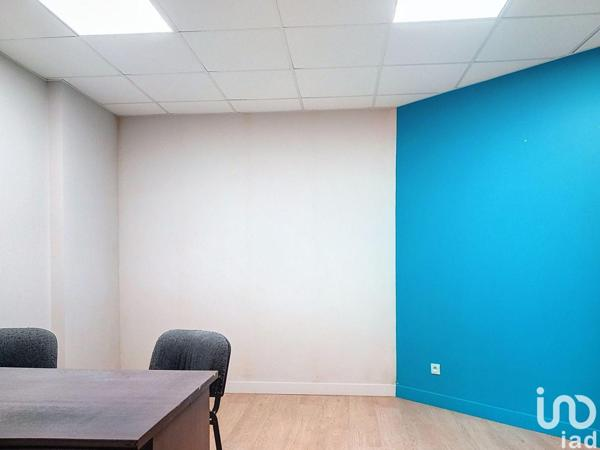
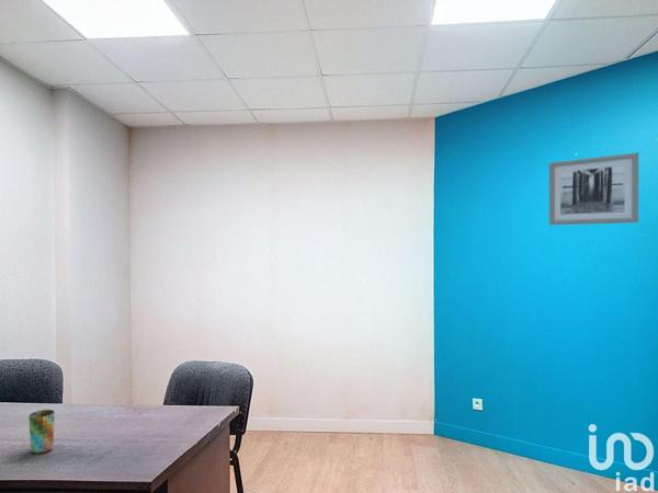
+ wall art (591, 191)
+ cup (42, 432)
